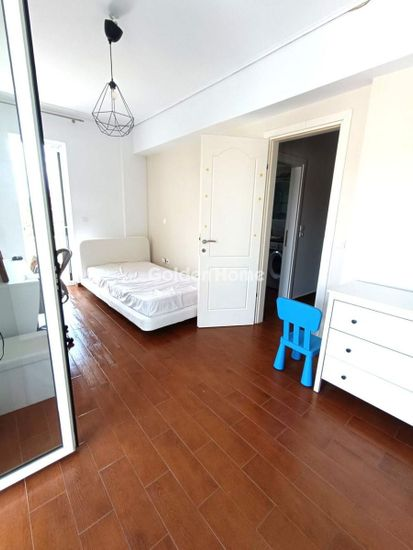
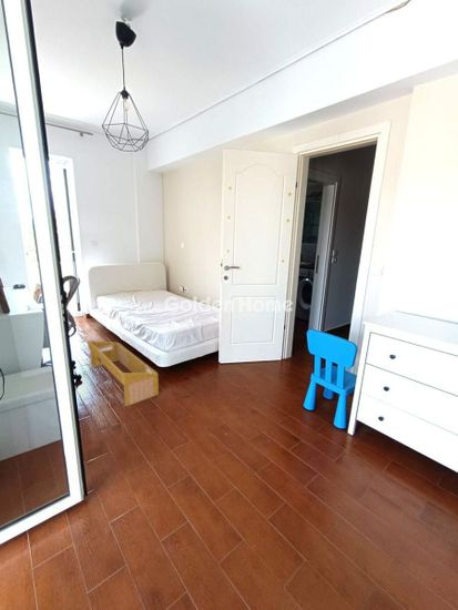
+ basket (122, 363)
